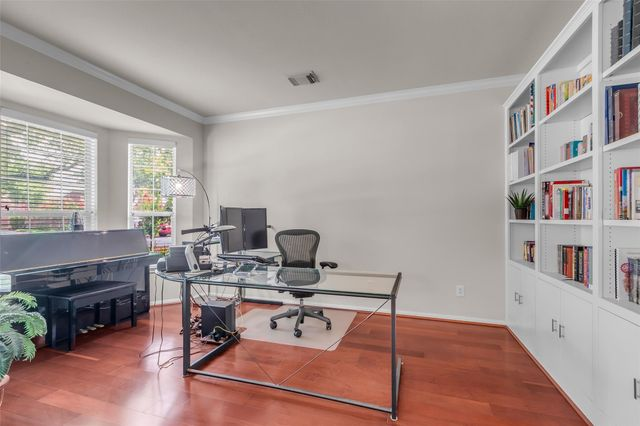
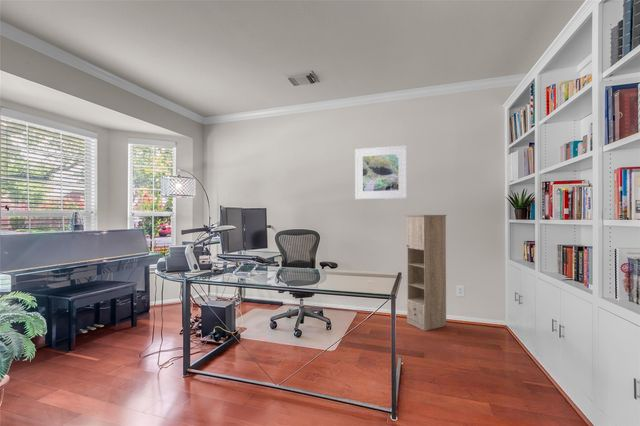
+ storage cabinet (425, 269)
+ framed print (380, 173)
